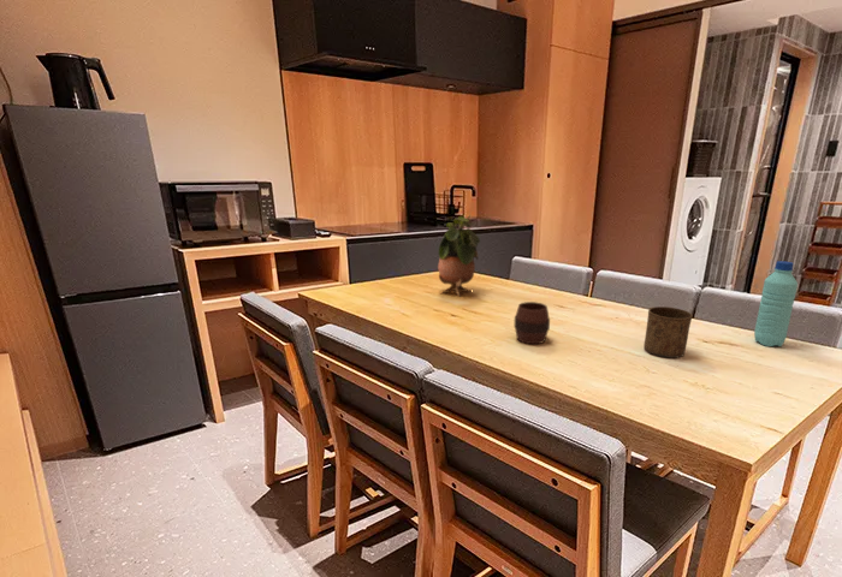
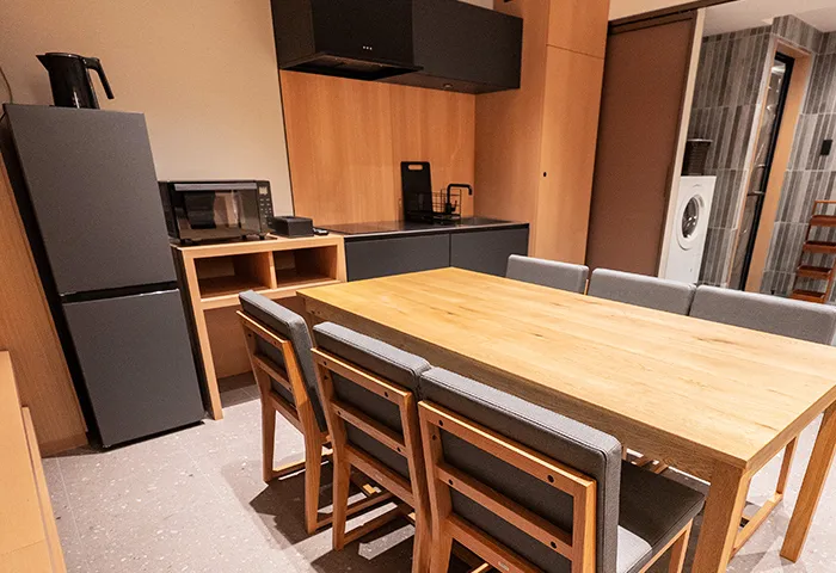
- cup (666, 332)
- water bottle (776, 303)
- potted plant (458, 255)
- cup (532, 322)
